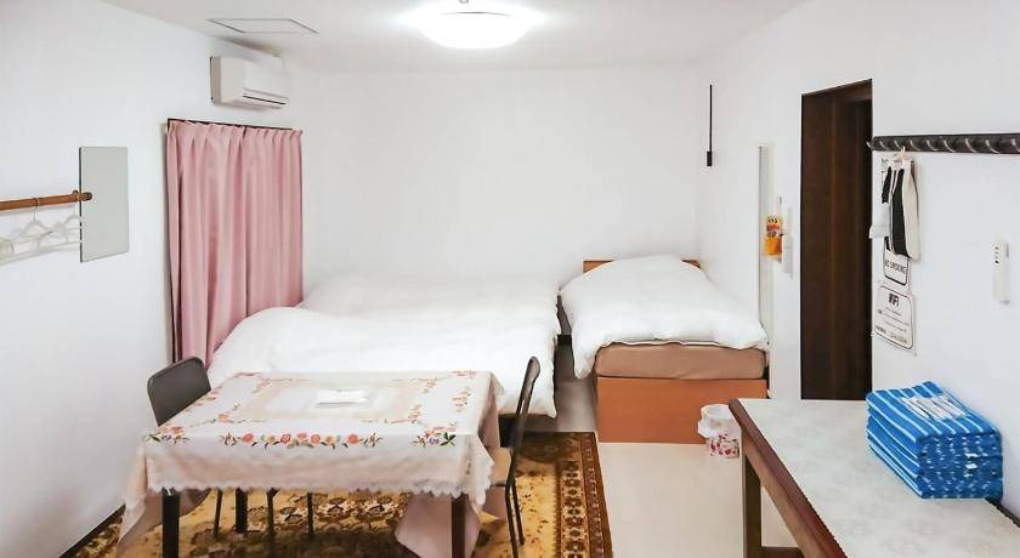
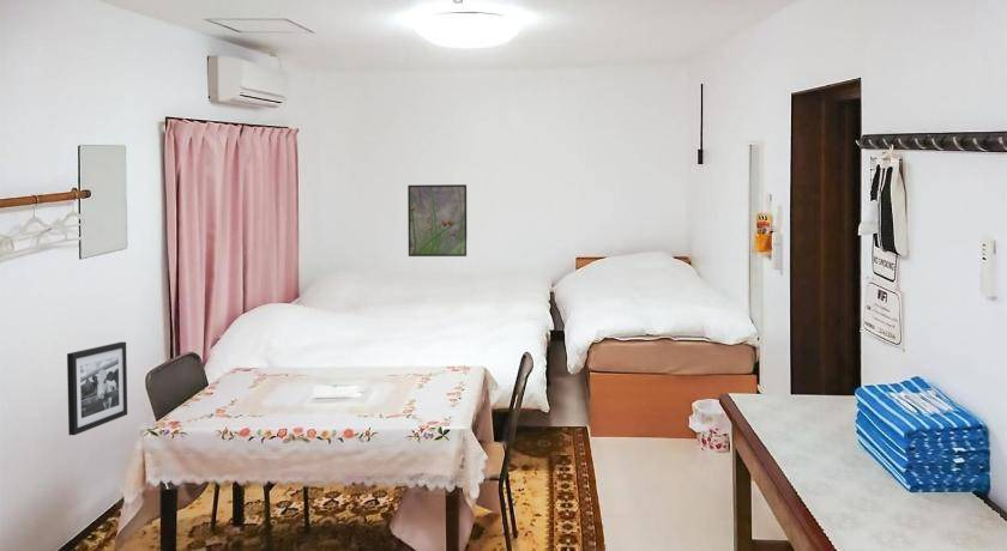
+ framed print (436, 220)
+ picture frame (98, 386)
